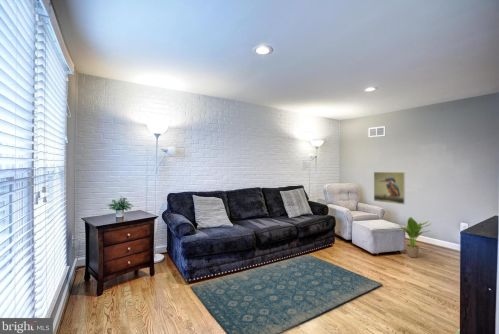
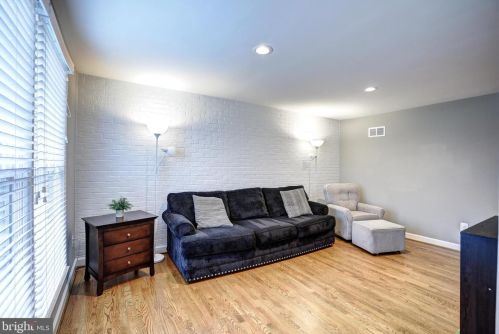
- rug (286, 285)
- potted plant (416, 236)
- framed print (388, 187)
